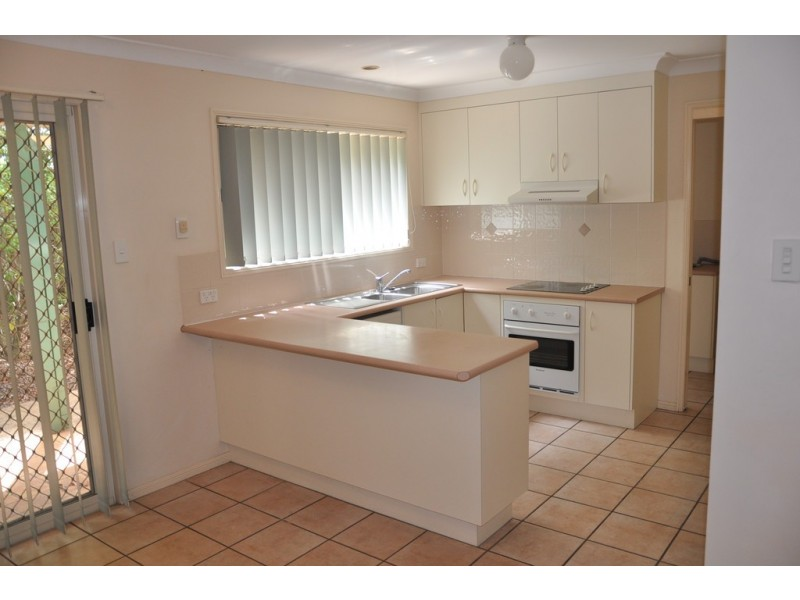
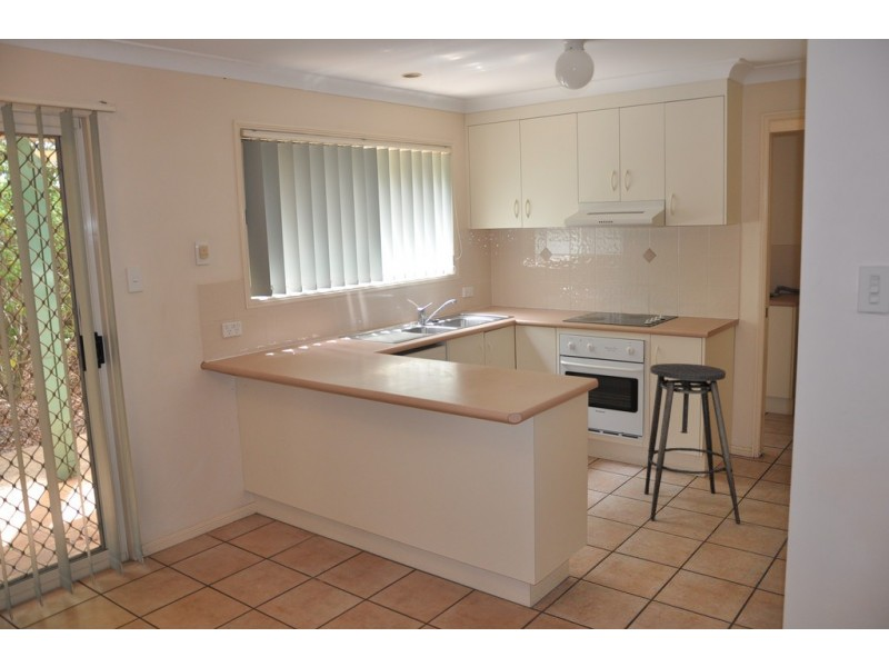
+ stool (687, 432)
